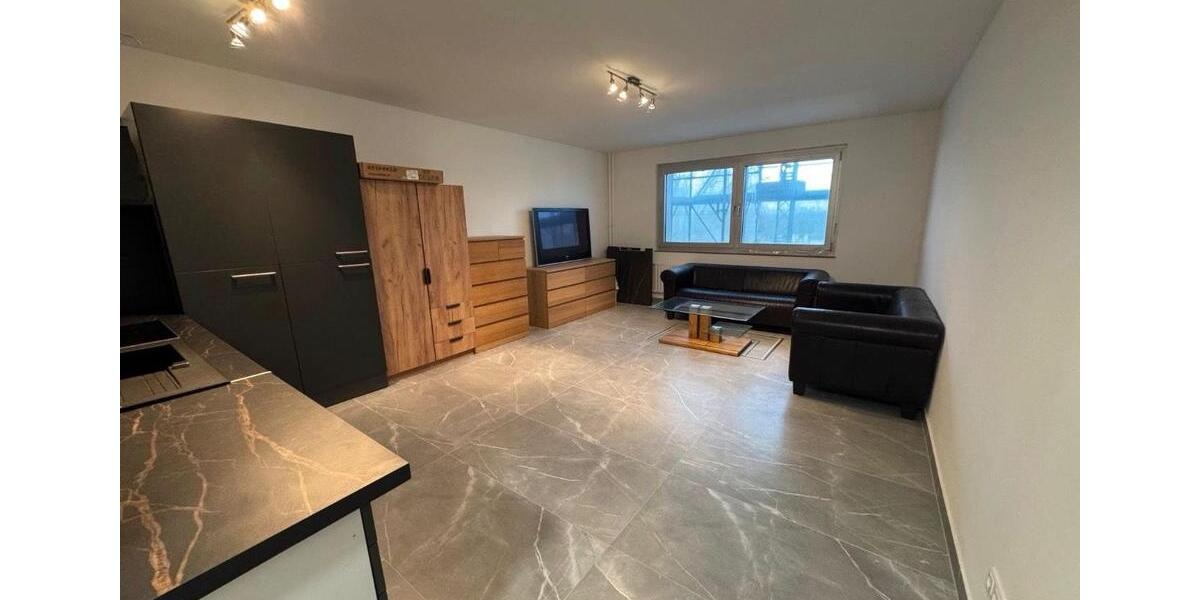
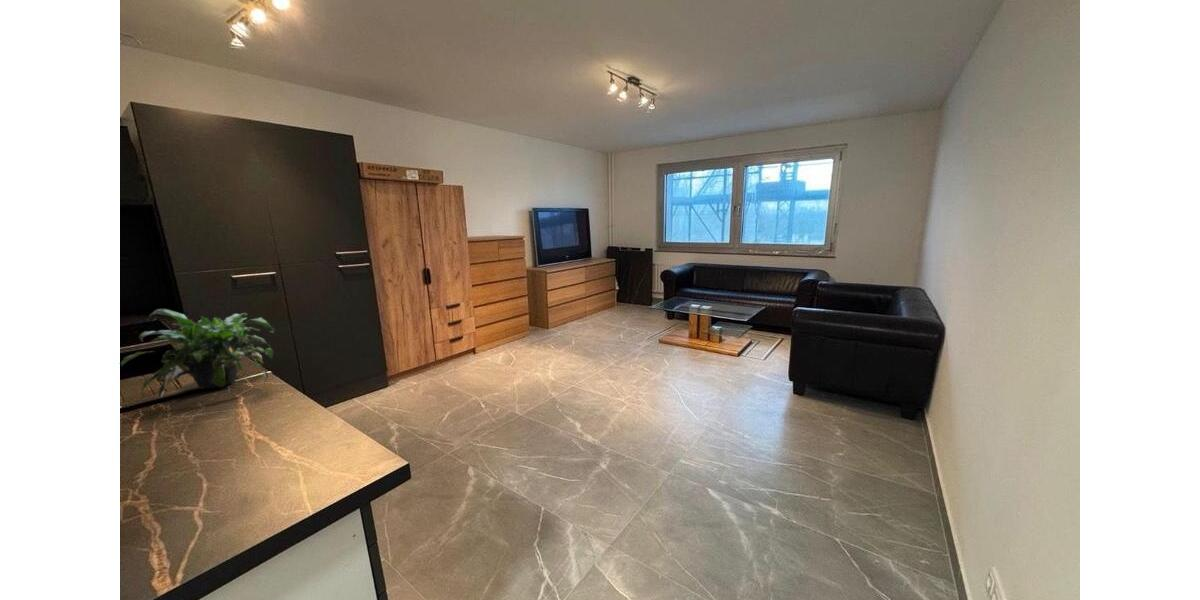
+ potted plant (206, 346)
